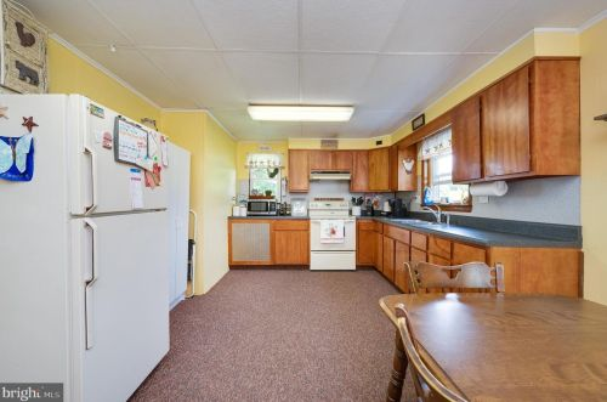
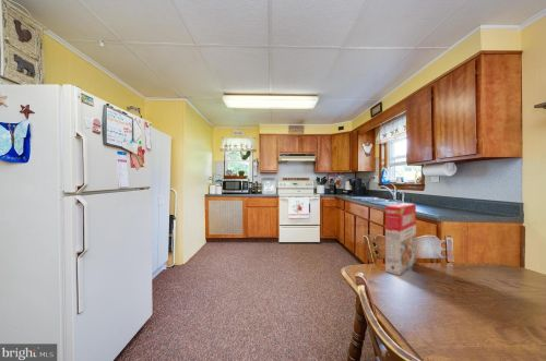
+ cereal box (401, 236)
